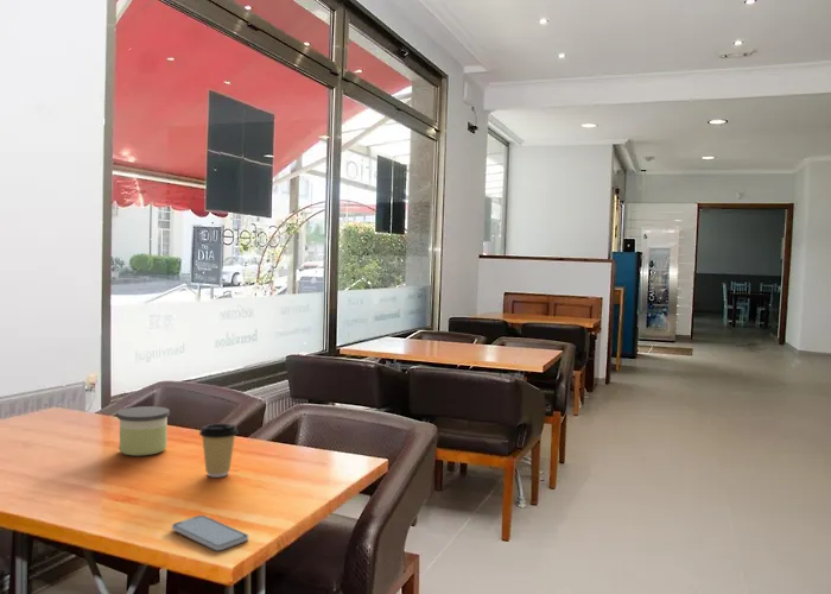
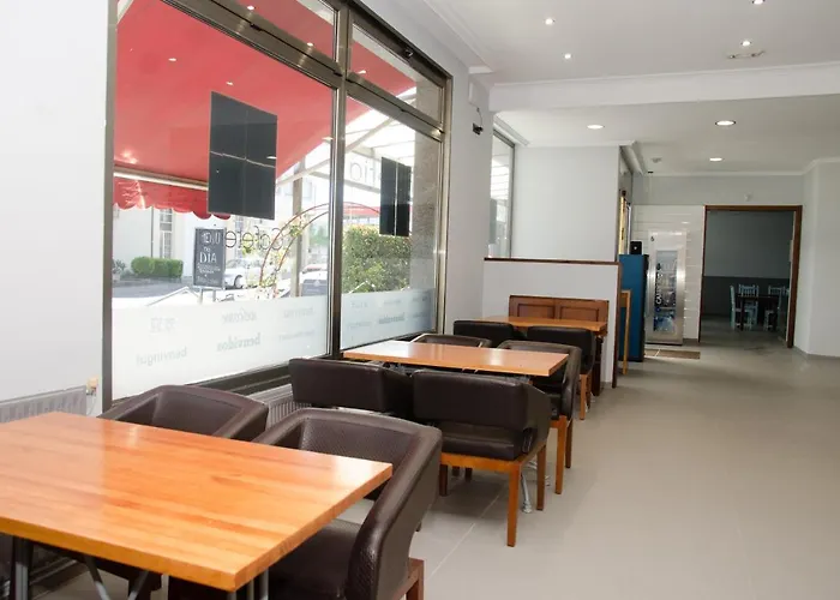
- smartphone (209, 531)
- candle (142, 430)
- coffee cup (218, 449)
